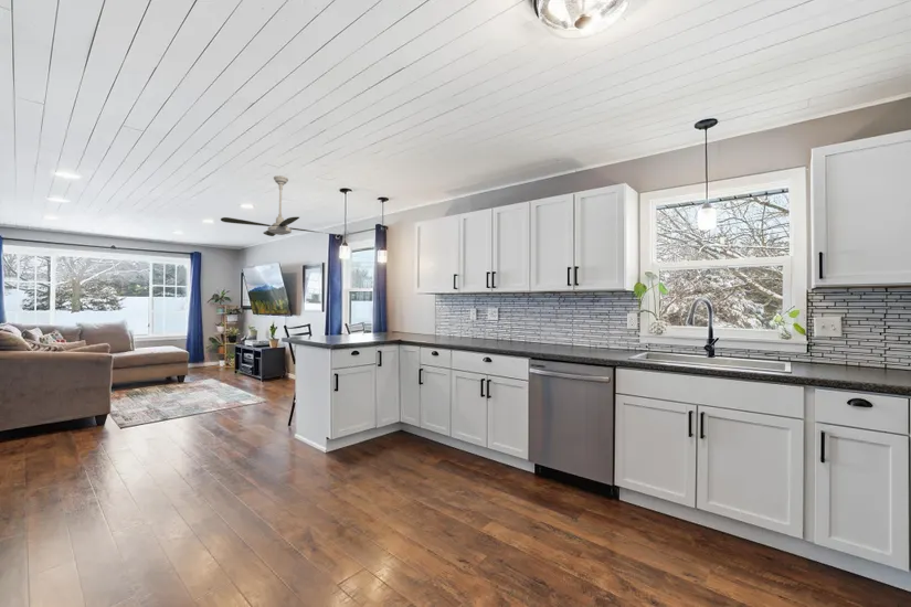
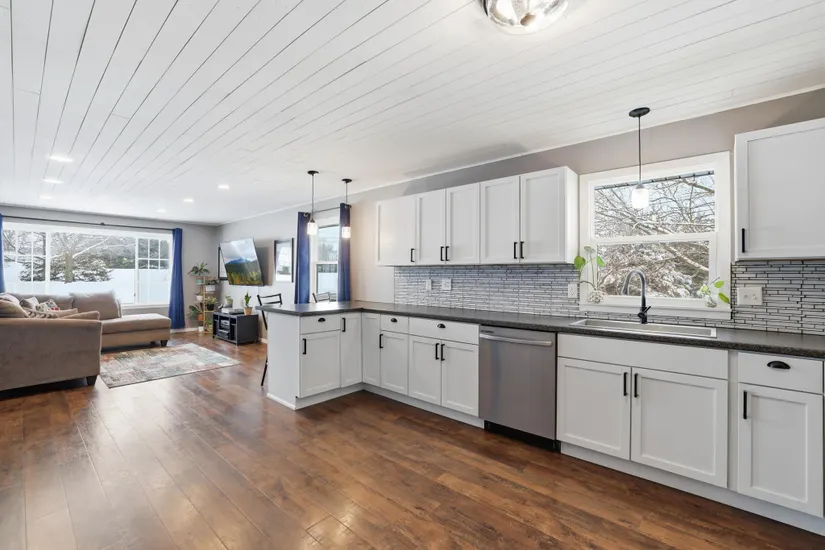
- ceiling fan (279, 204)
